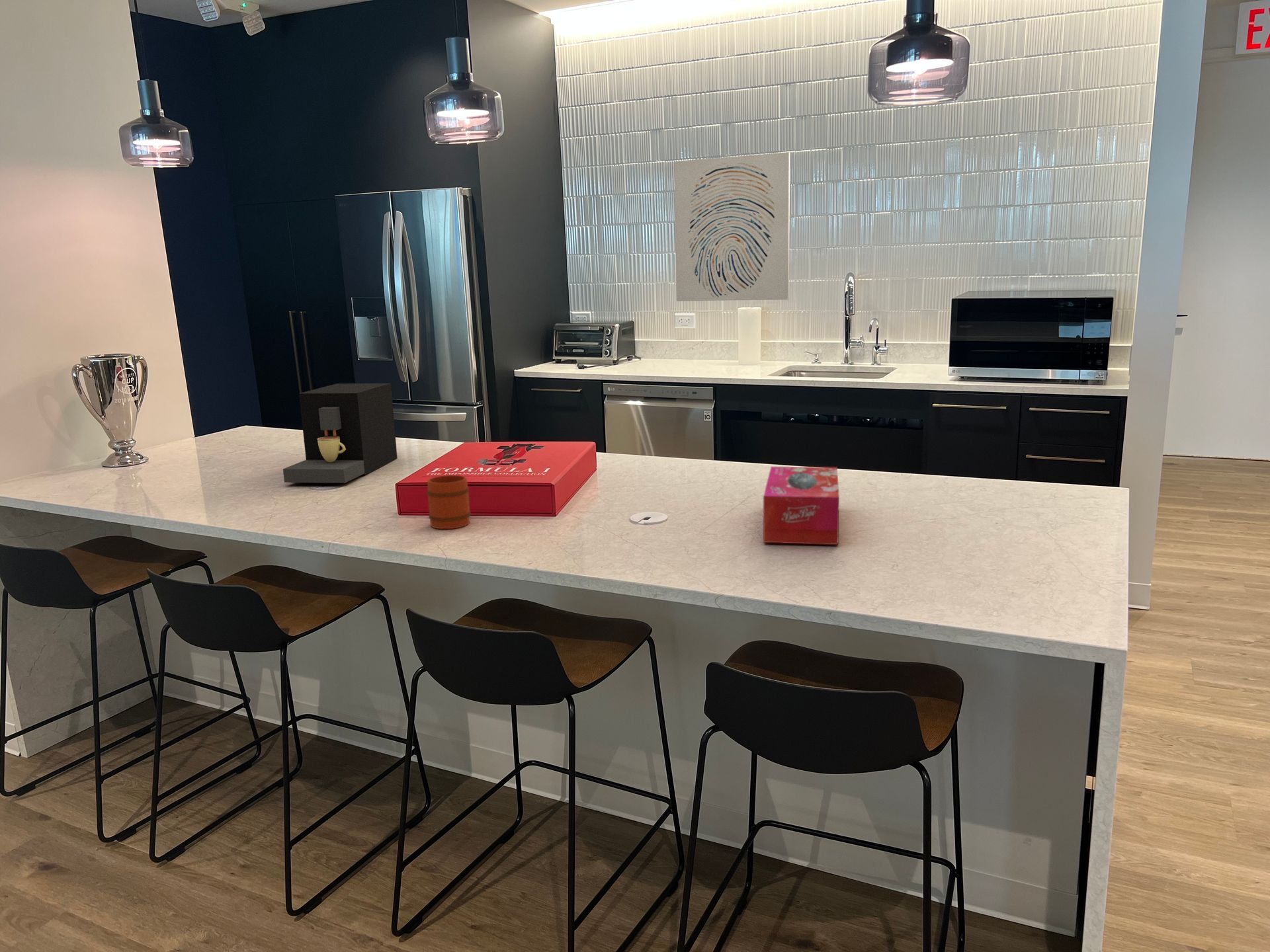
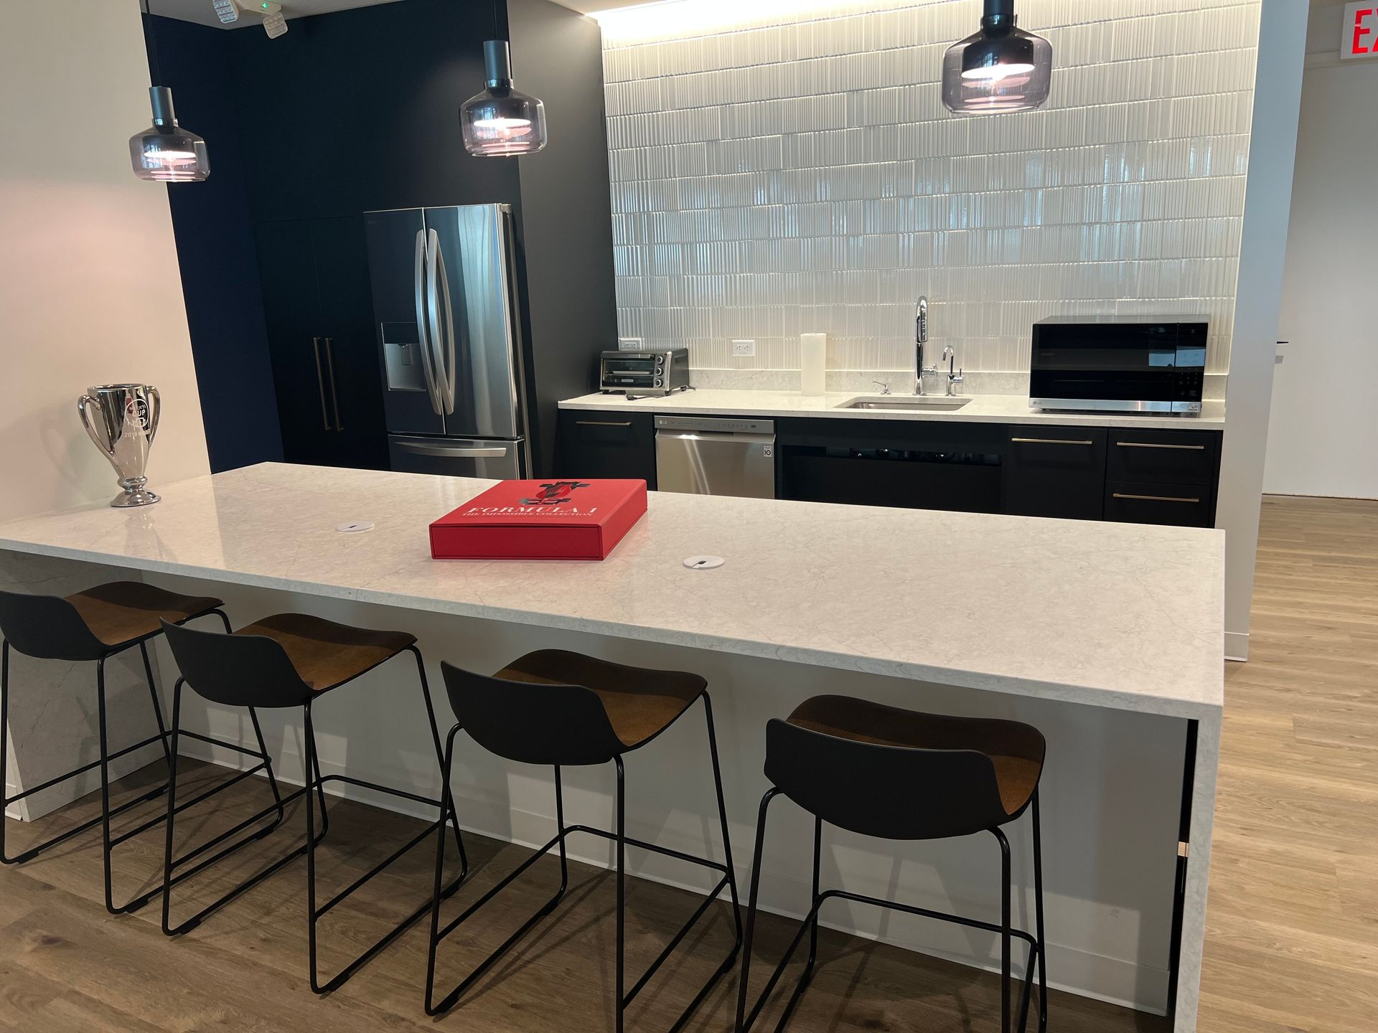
- wall art (731, 229)
- coffee maker (340, 431)
- tissue box (802, 502)
- mug (452, 500)
